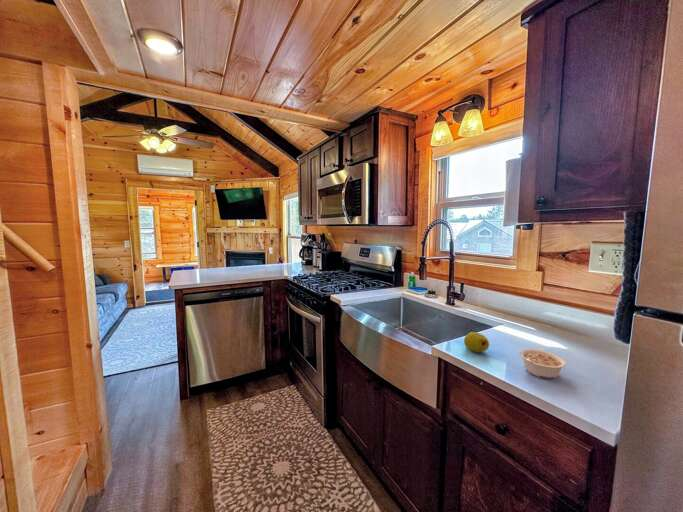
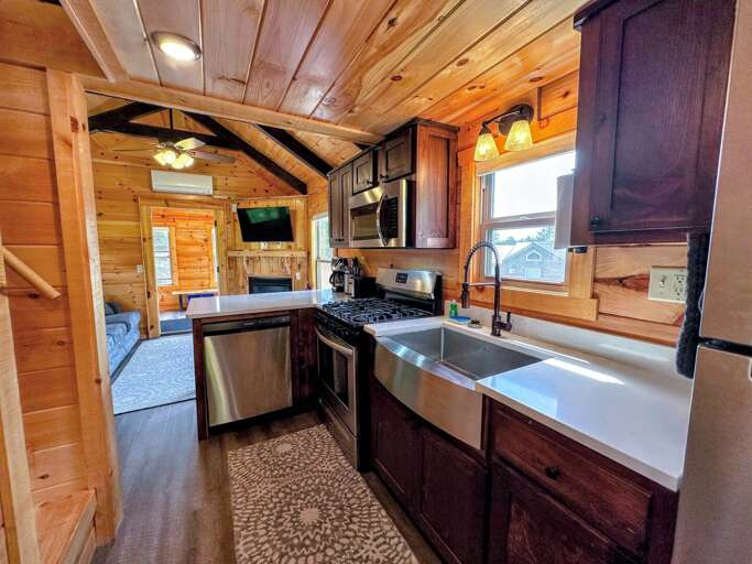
- legume (542, 363)
- fruit (475, 340)
